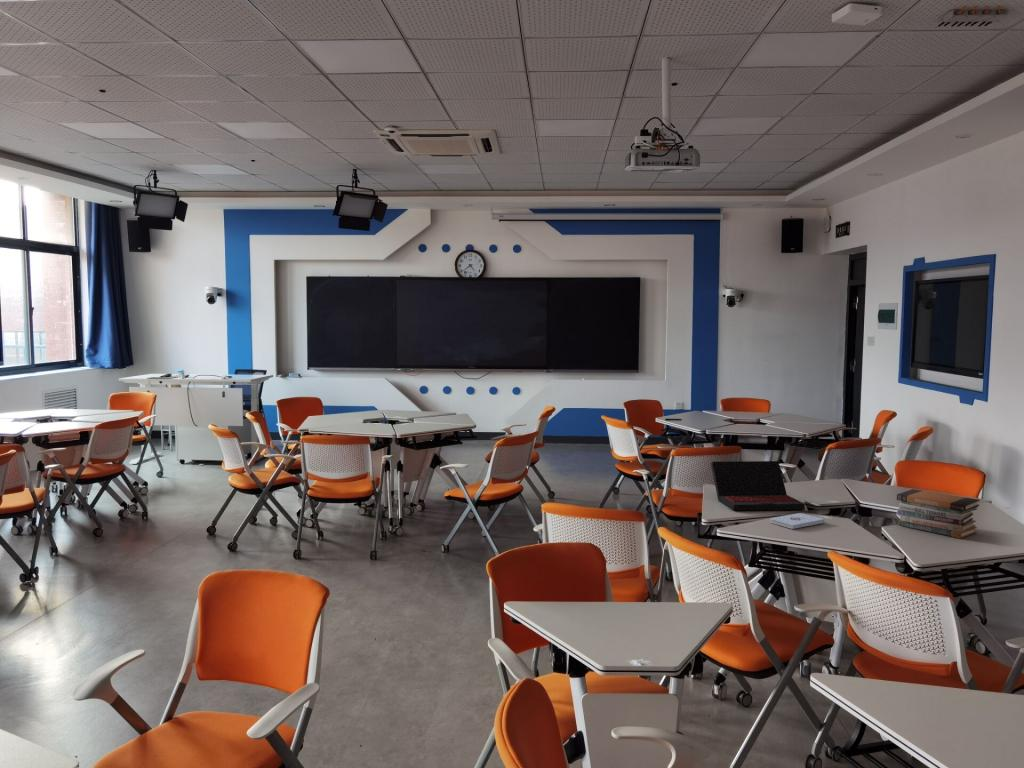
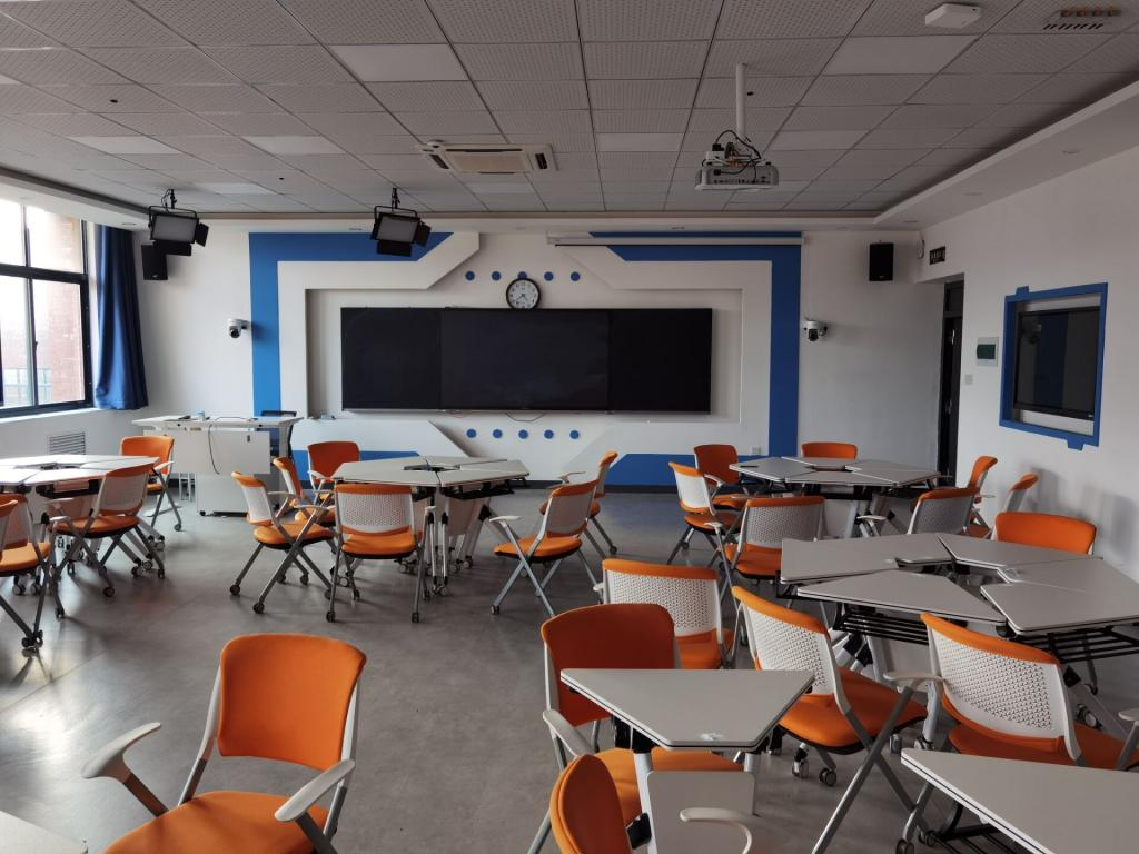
- laptop (756, 484)
- notepad (796, 520)
- book stack (936, 512)
